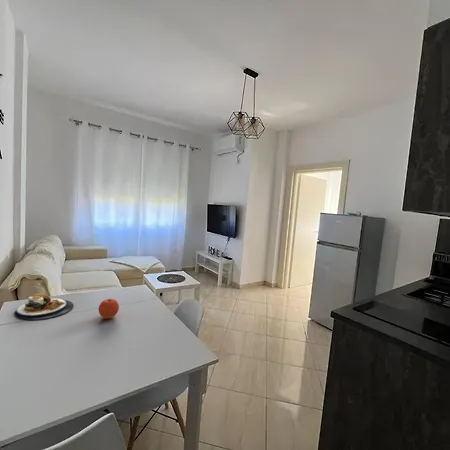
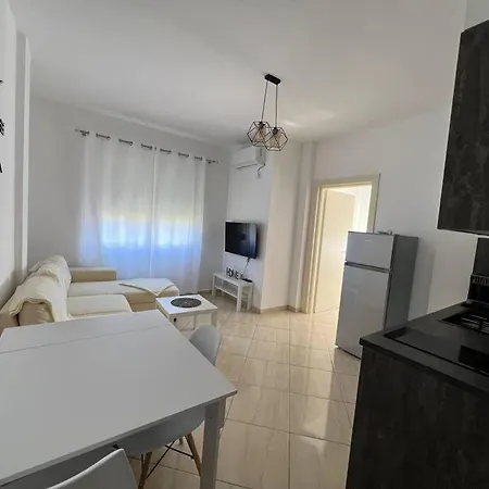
- plate (45, 302)
- fruit (108, 308)
